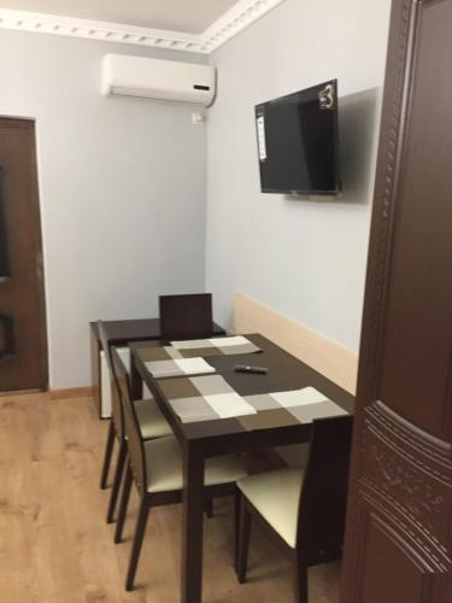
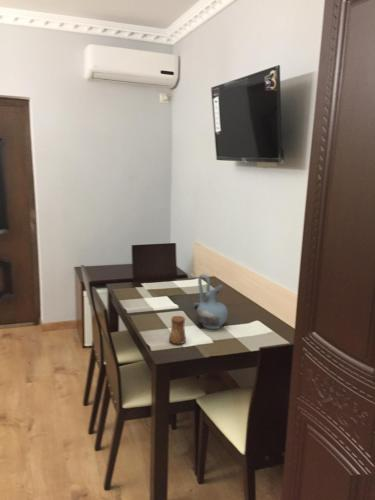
+ cup (177, 329)
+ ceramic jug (212, 301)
